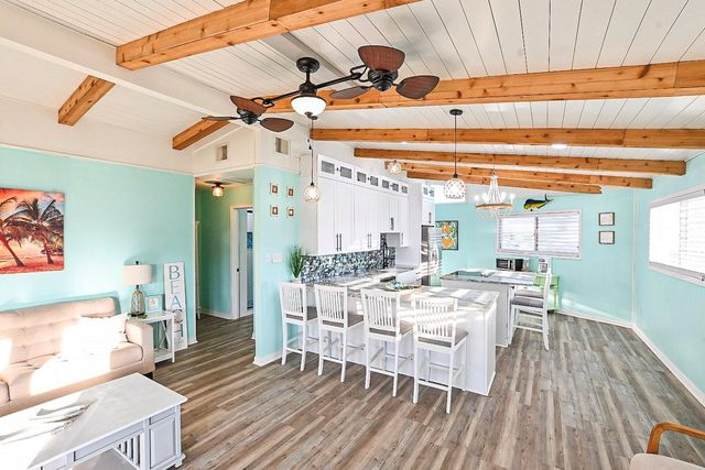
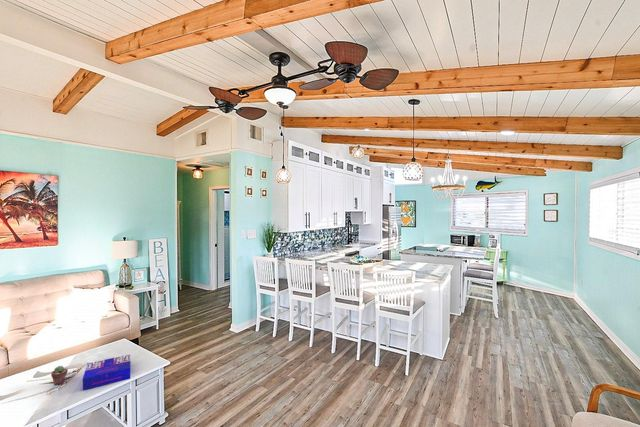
+ board game (108, 370)
+ potted succulent (59, 374)
